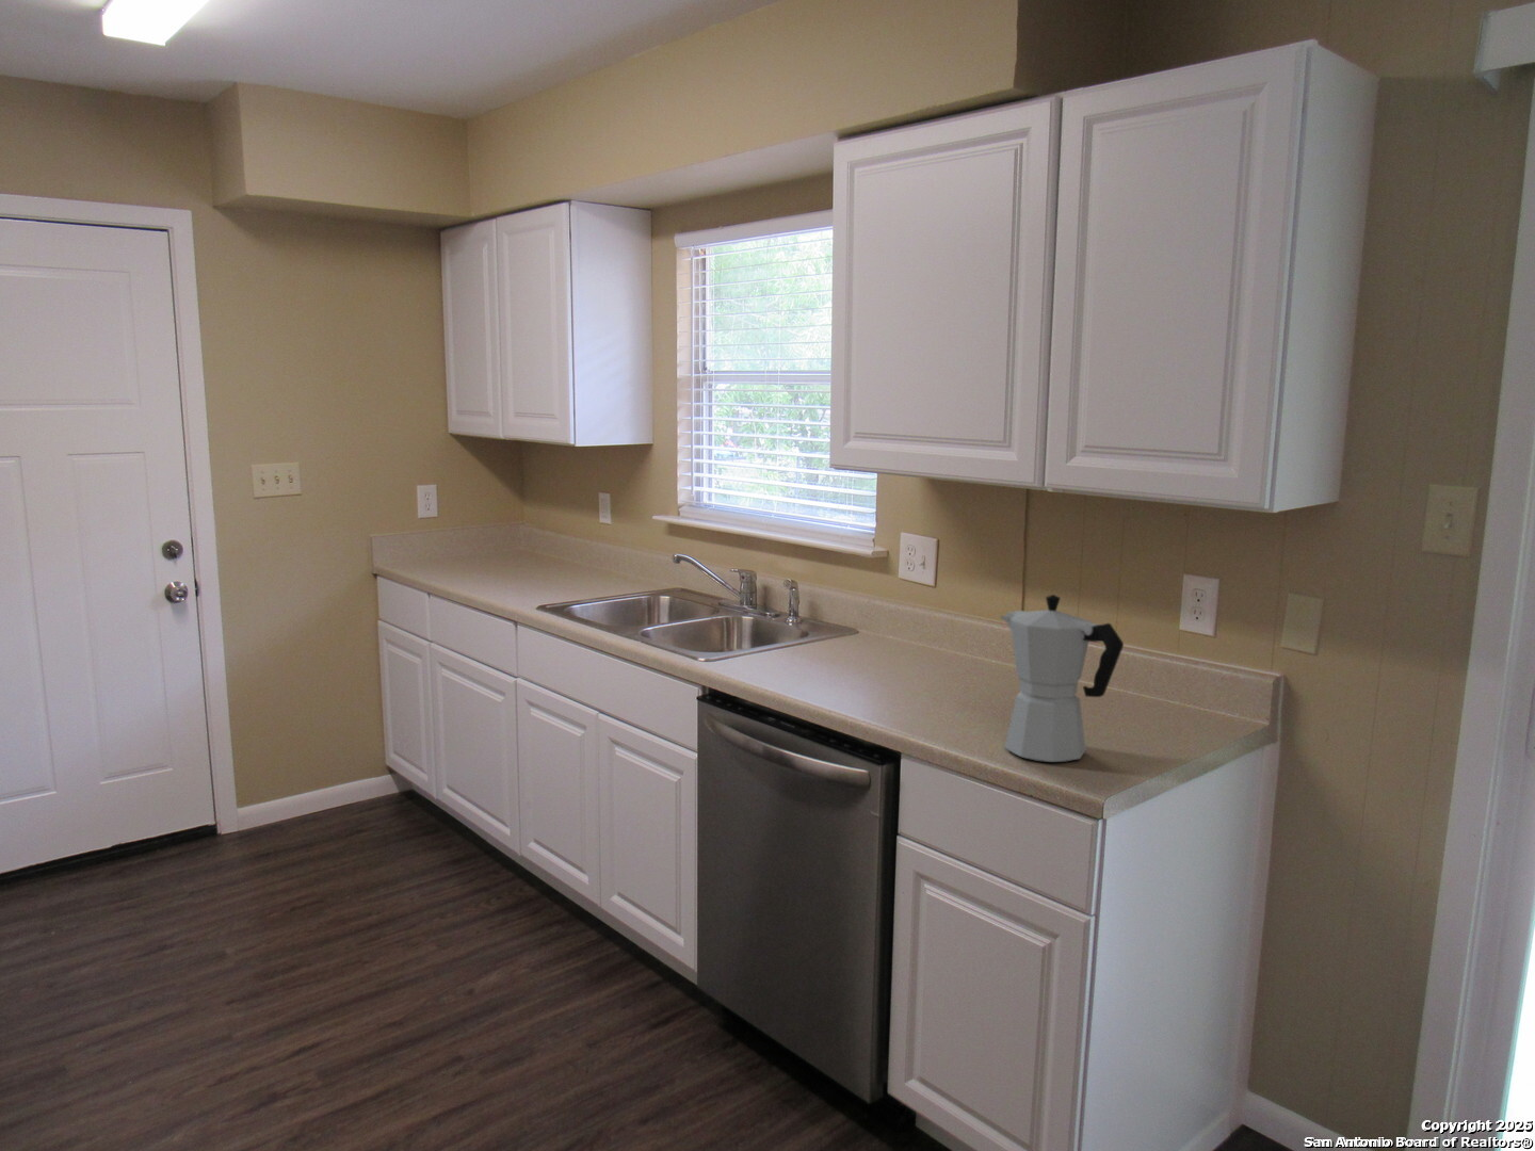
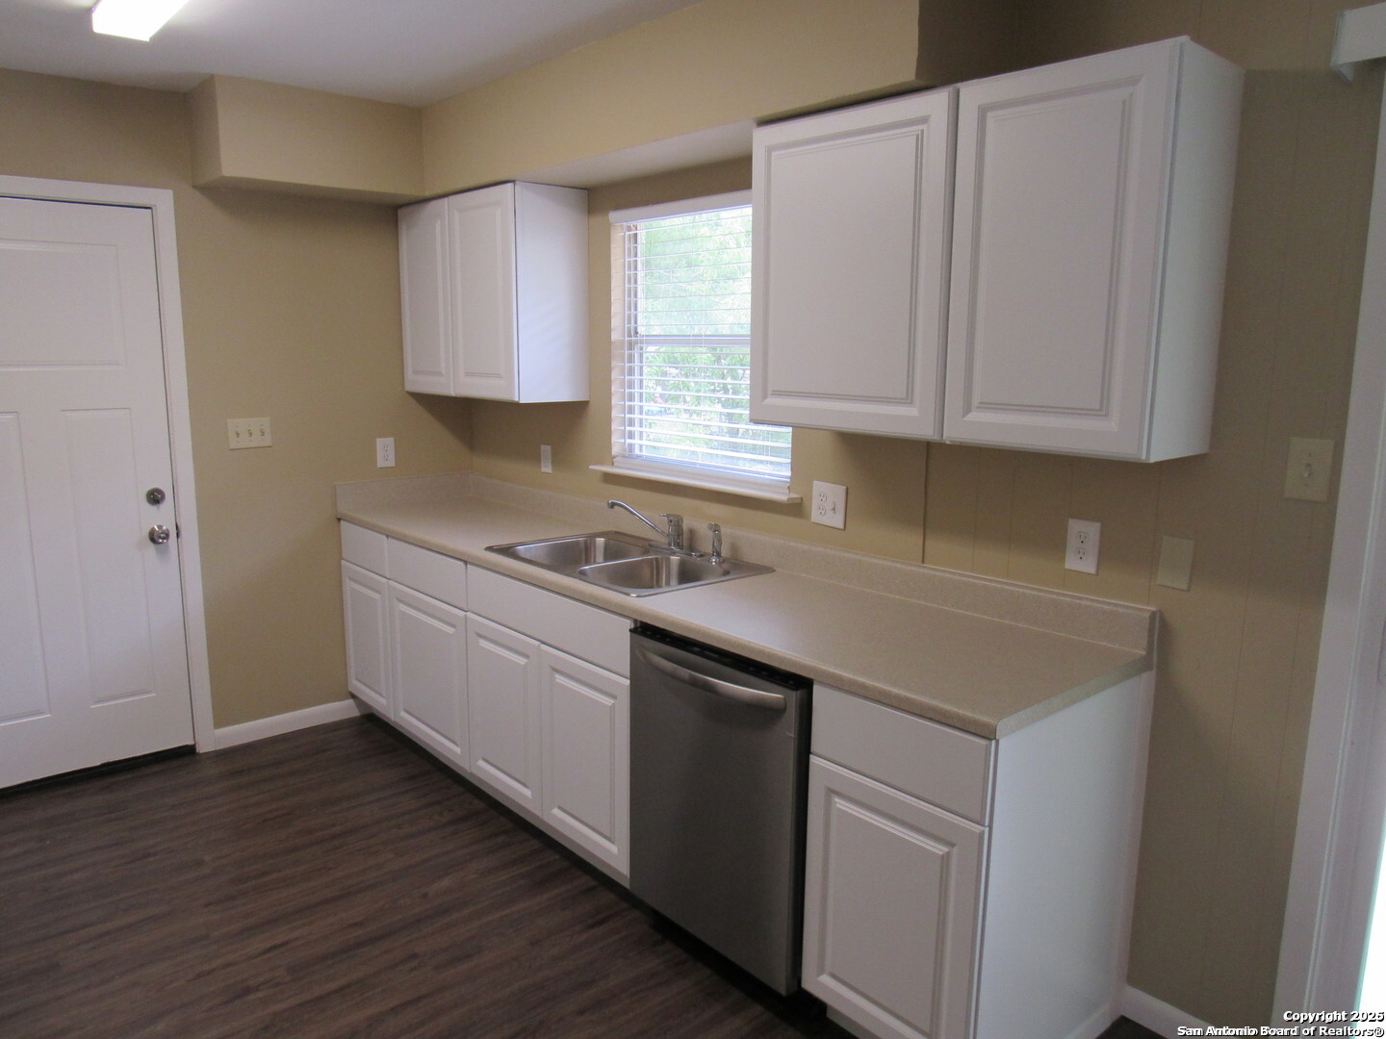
- moka pot (1056, 675)
